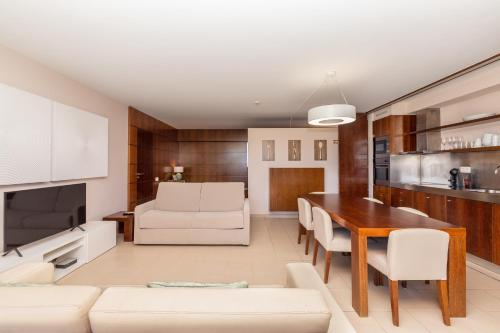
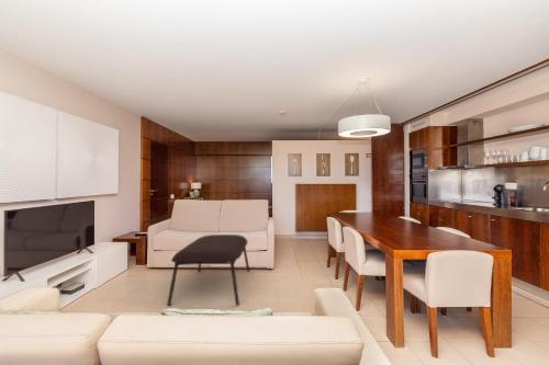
+ coffee table (214, 263)
